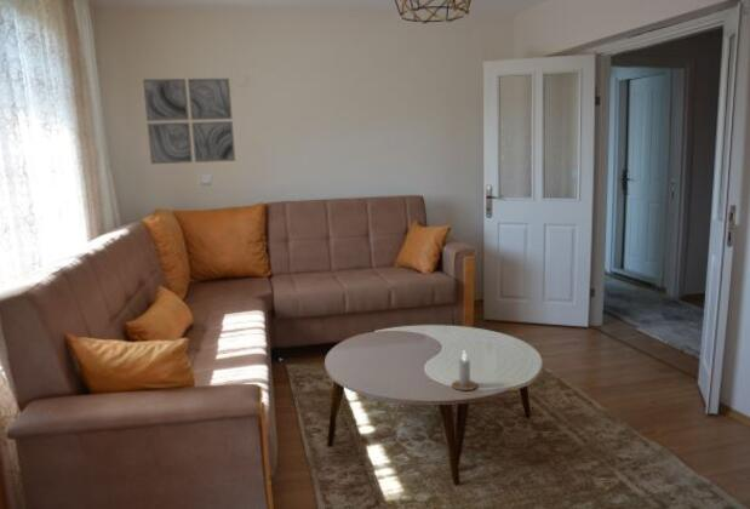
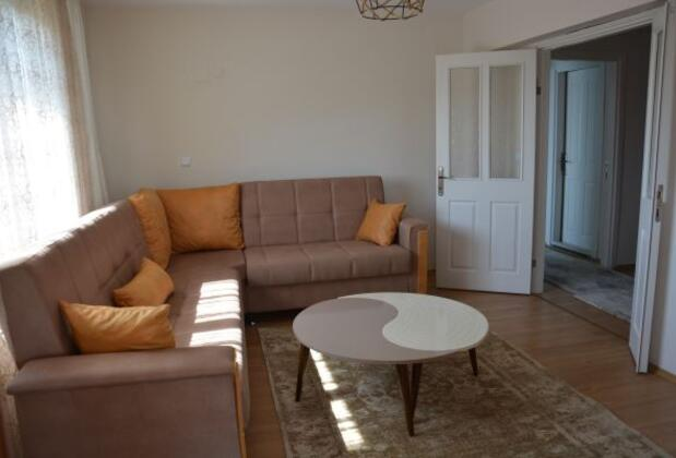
- candle (464, 367)
- wall art (191, 122)
